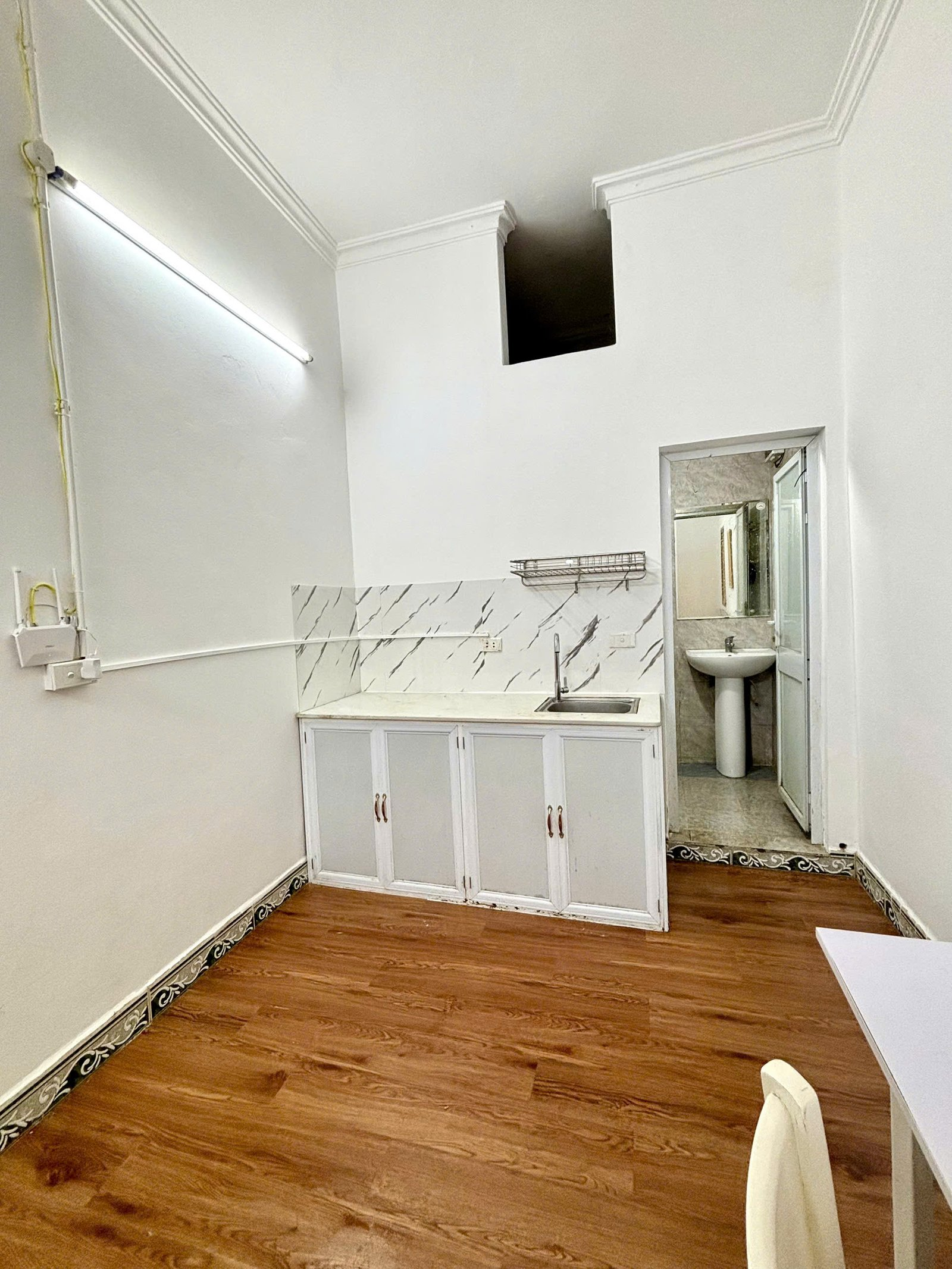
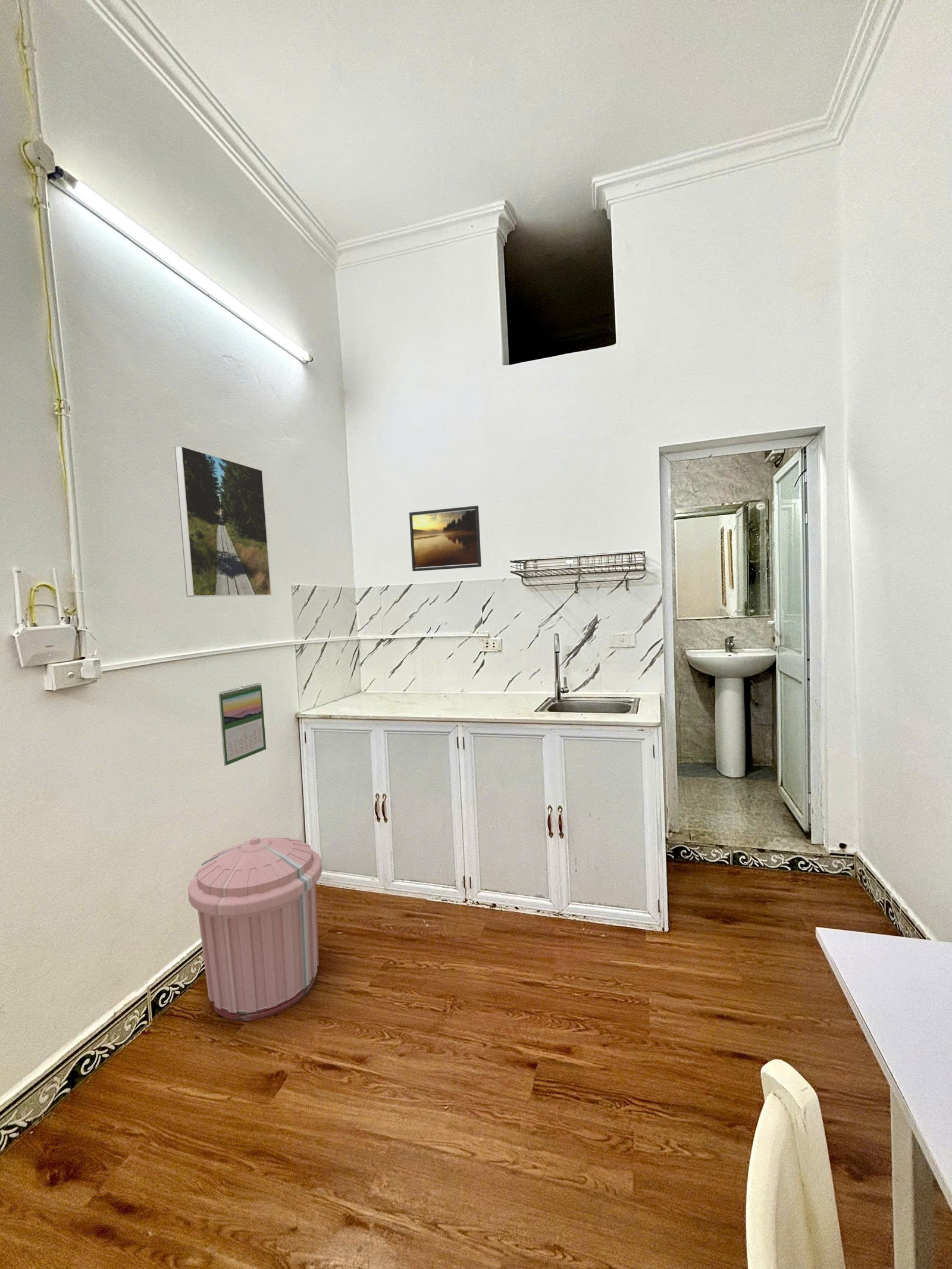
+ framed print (227, 528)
+ trash can (260, 912)
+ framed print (444, 539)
+ calendar (243, 721)
